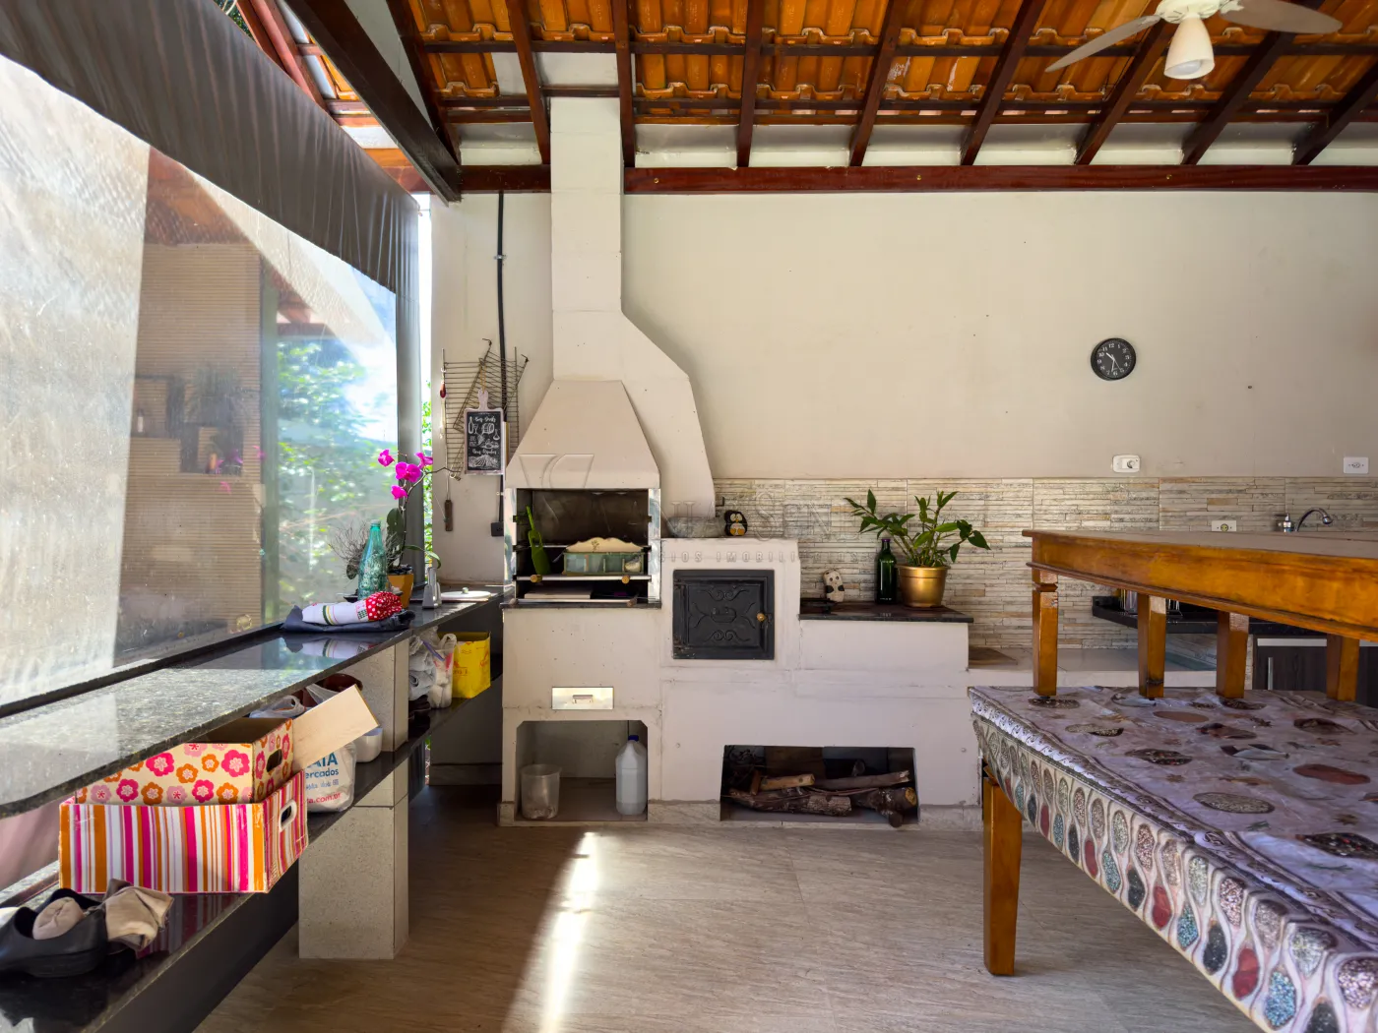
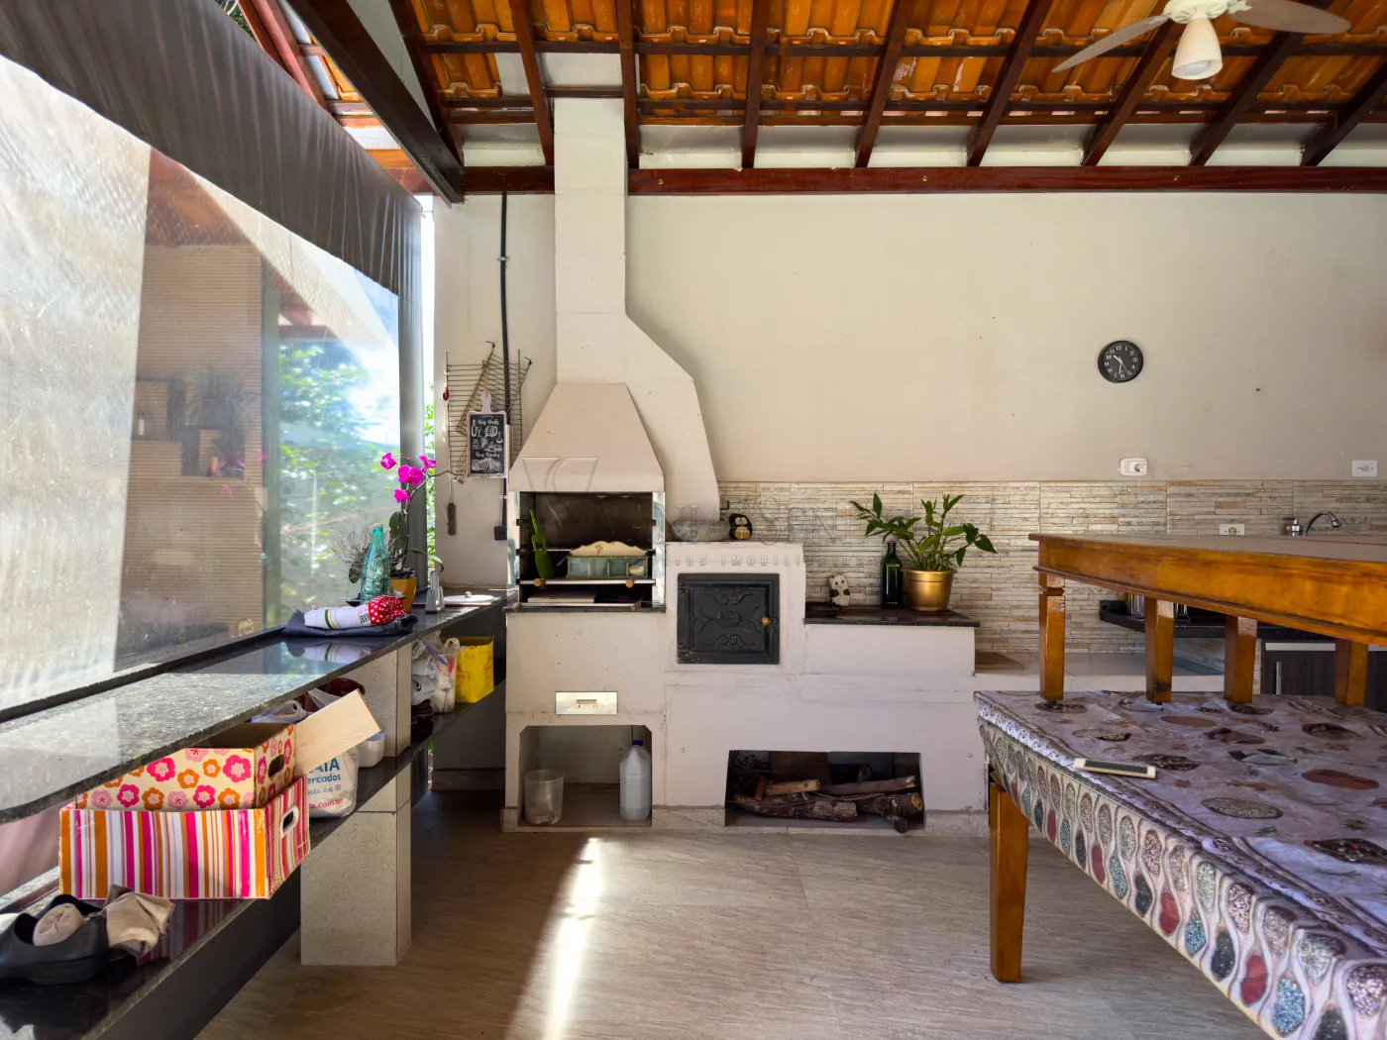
+ cell phone (1114, 768)
